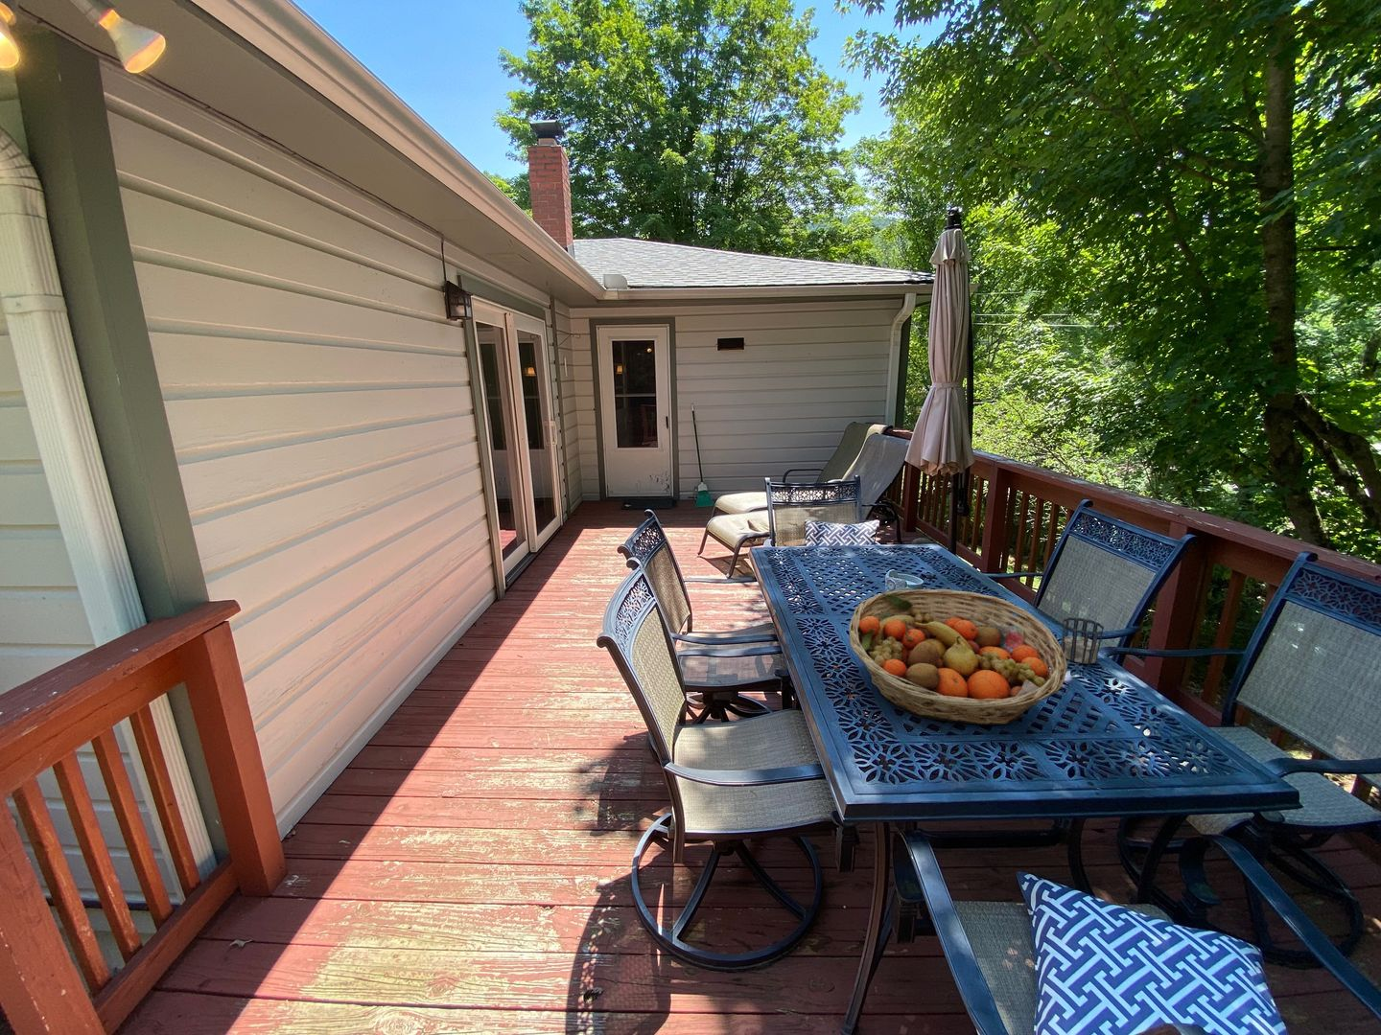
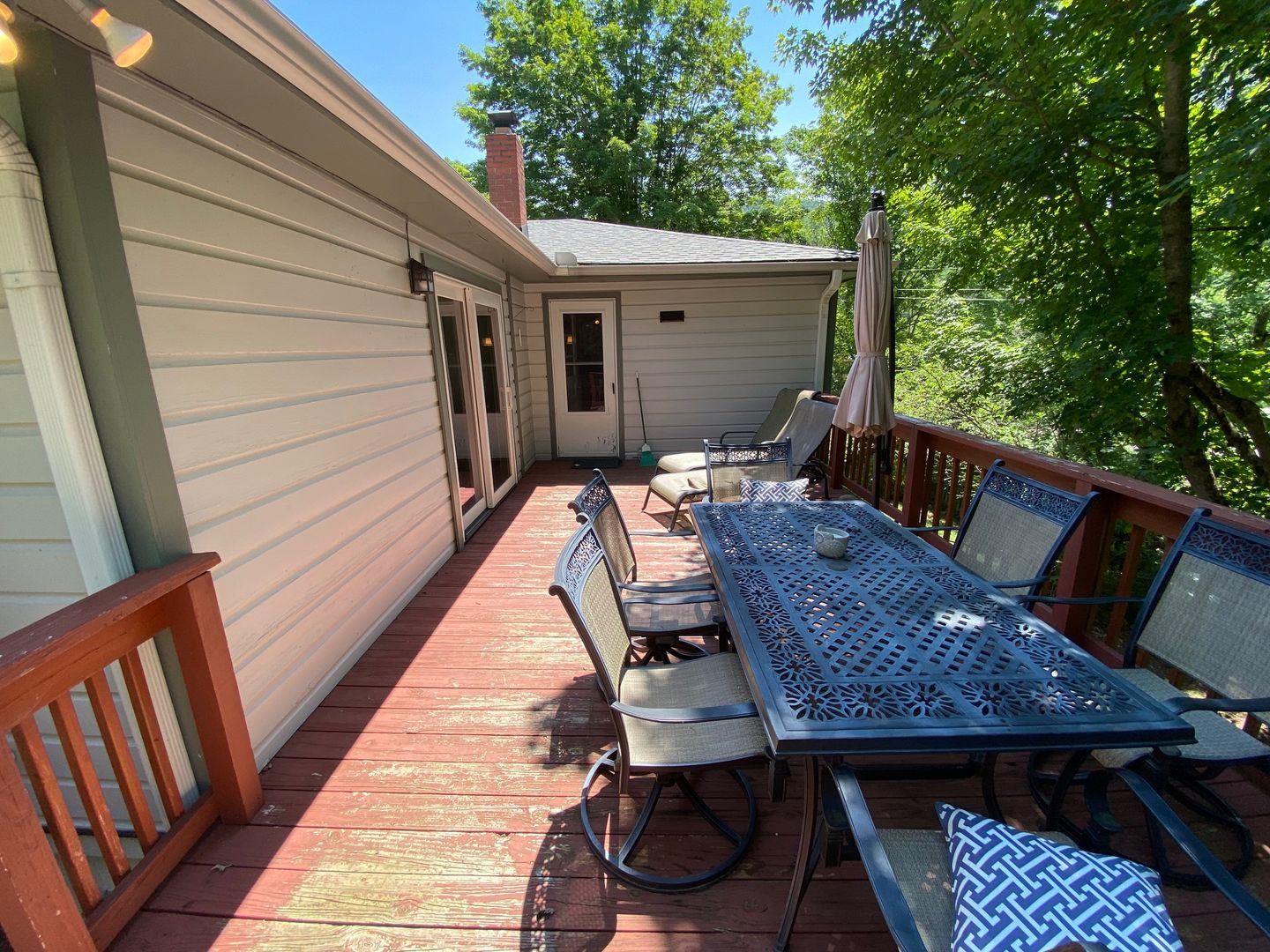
- cup (1080, 640)
- fruit basket (948, 652)
